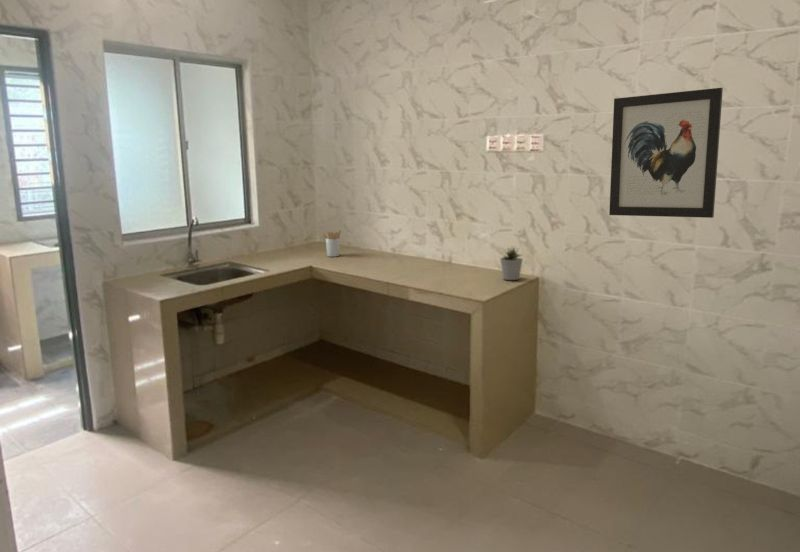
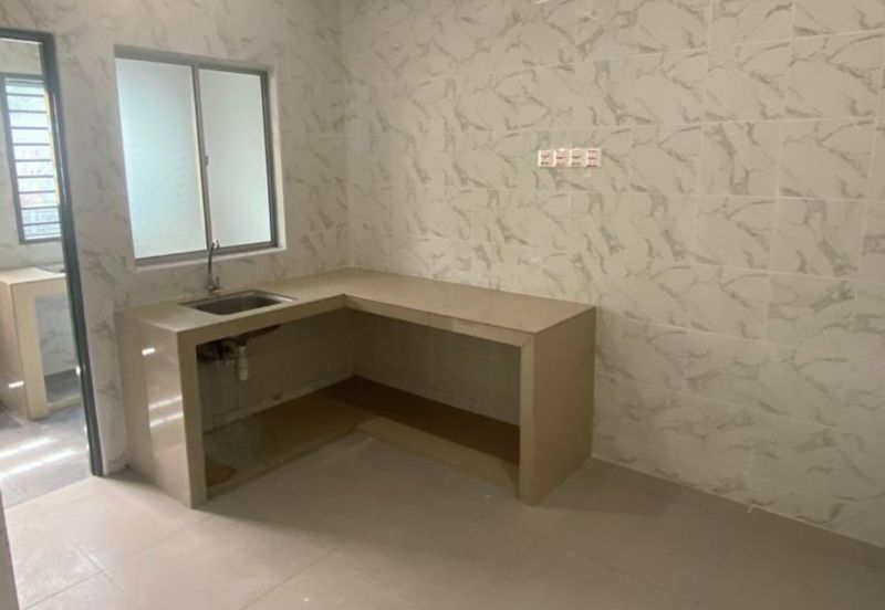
- potted plant (510, 261)
- wall art (662, 155)
- utensil holder (332, 243)
